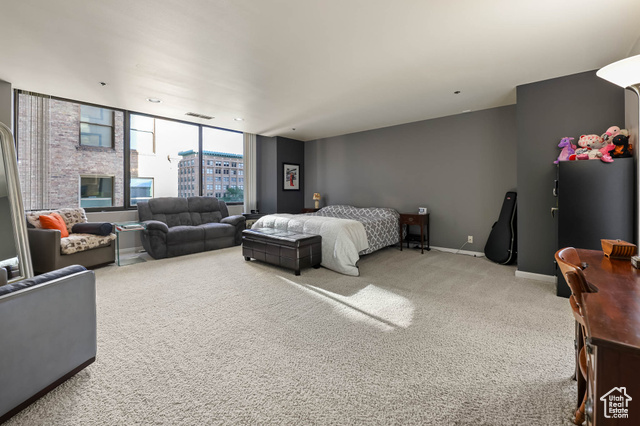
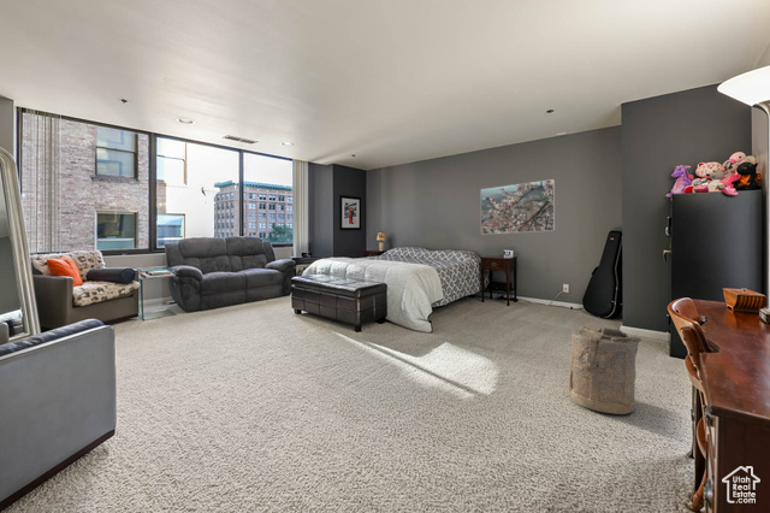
+ laundry hamper (599, 365)
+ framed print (515, 208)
